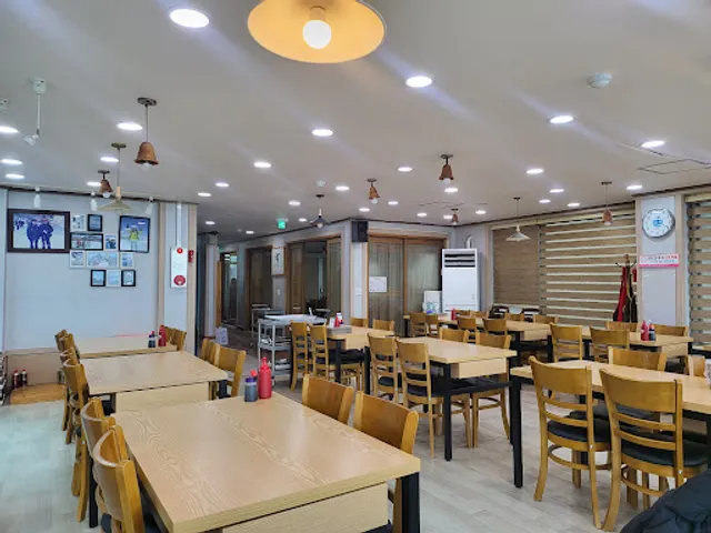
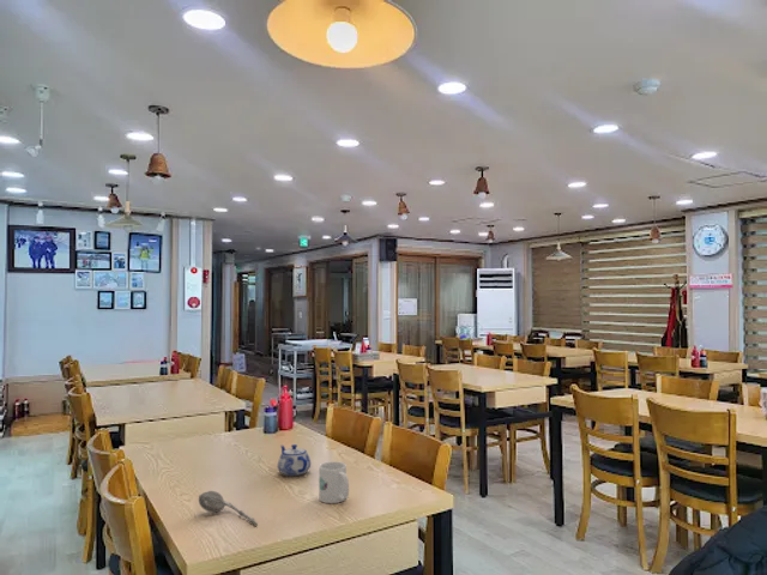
+ teapot (292, 458)
+ mug (336, 483)
+ spoon (228, 506)
